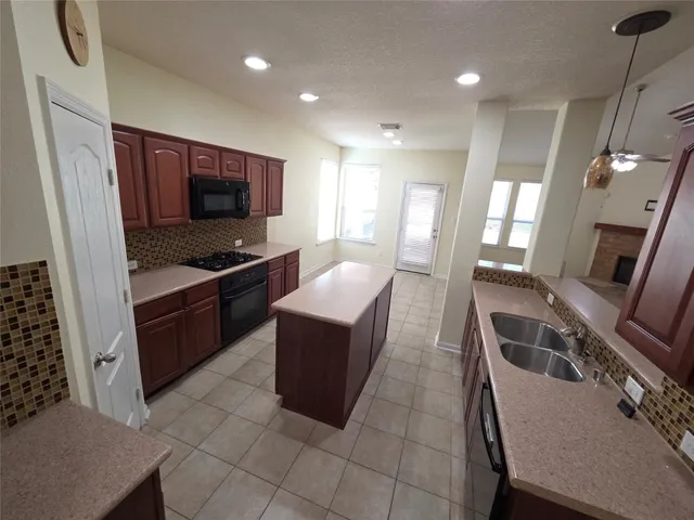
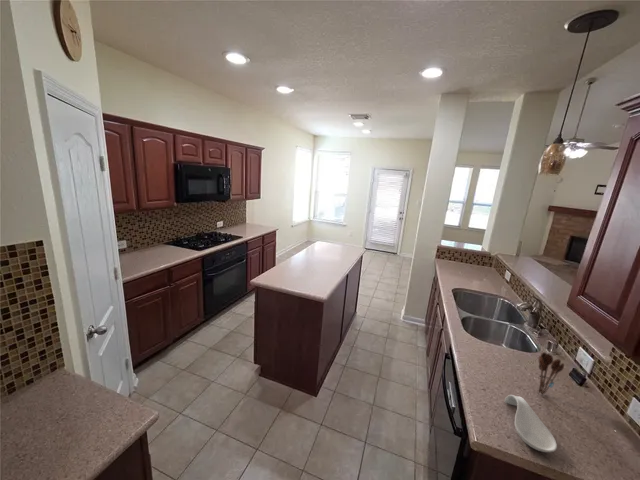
+ utensil holder (546, 373)
+ spoon rest (526, 419)
